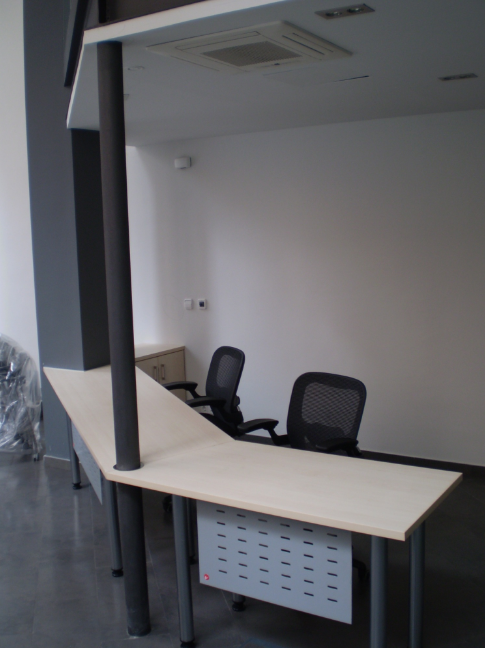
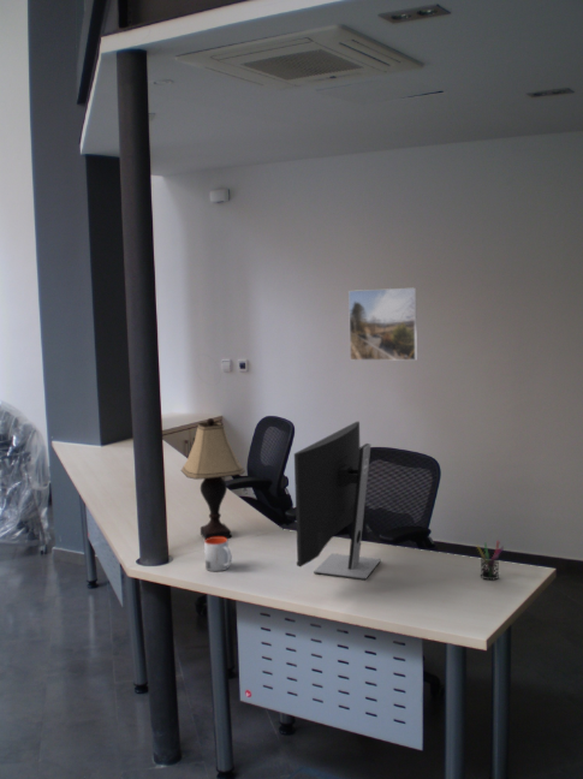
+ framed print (382, 325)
+ pen holder (488, 558)
+ computer monitor (346, 503)
+ lamp (213, 477)
+ mug (219, 554)
